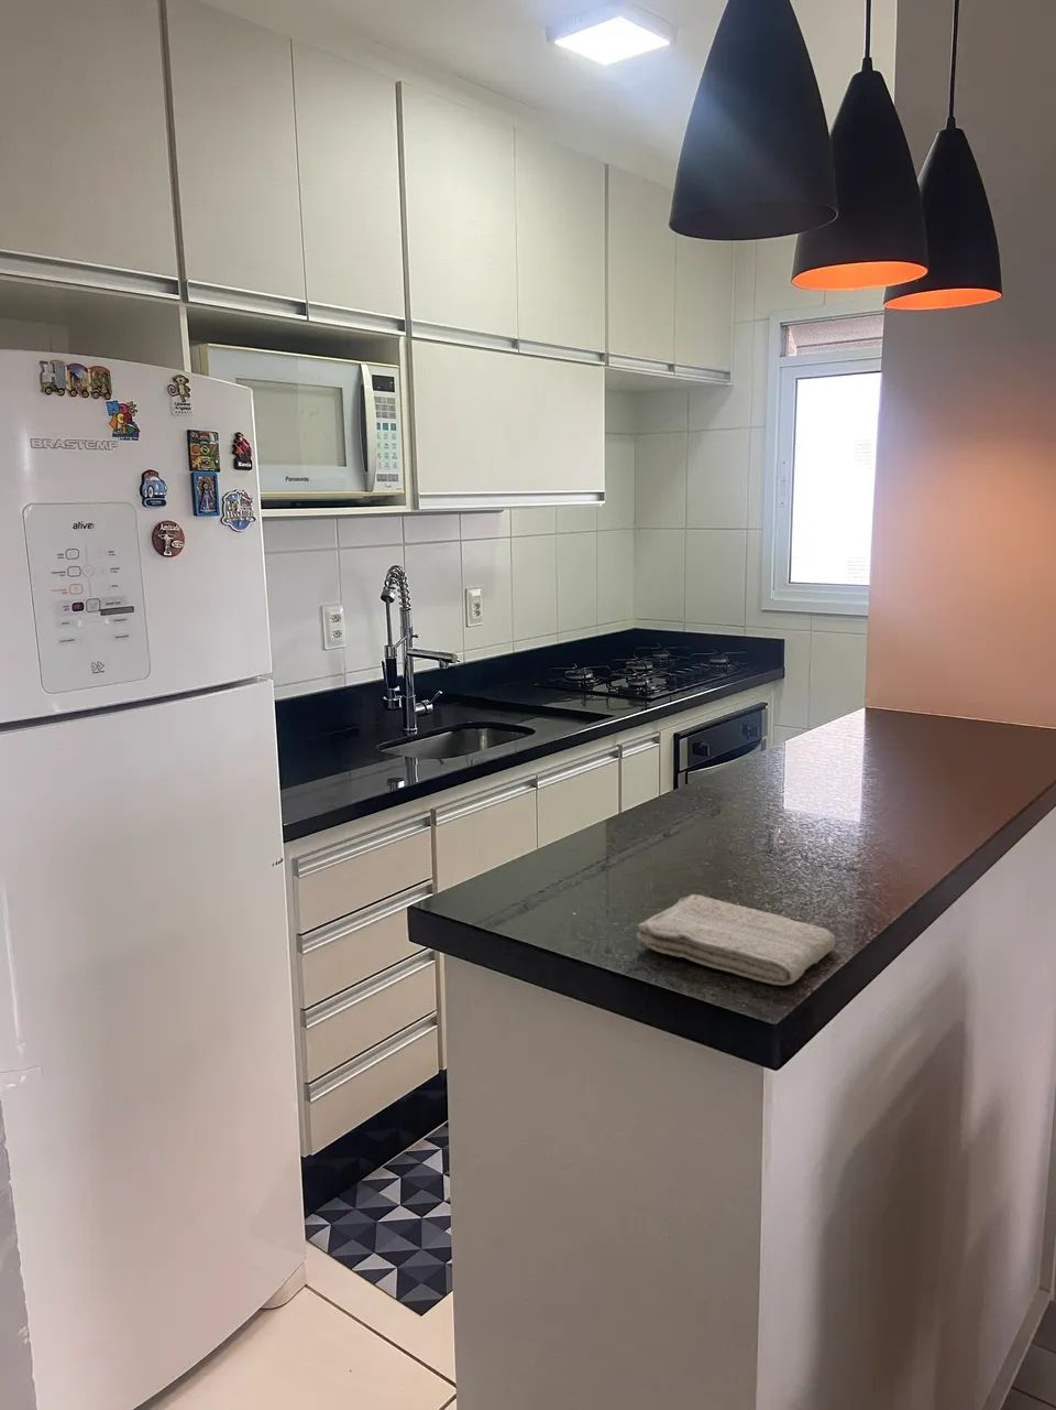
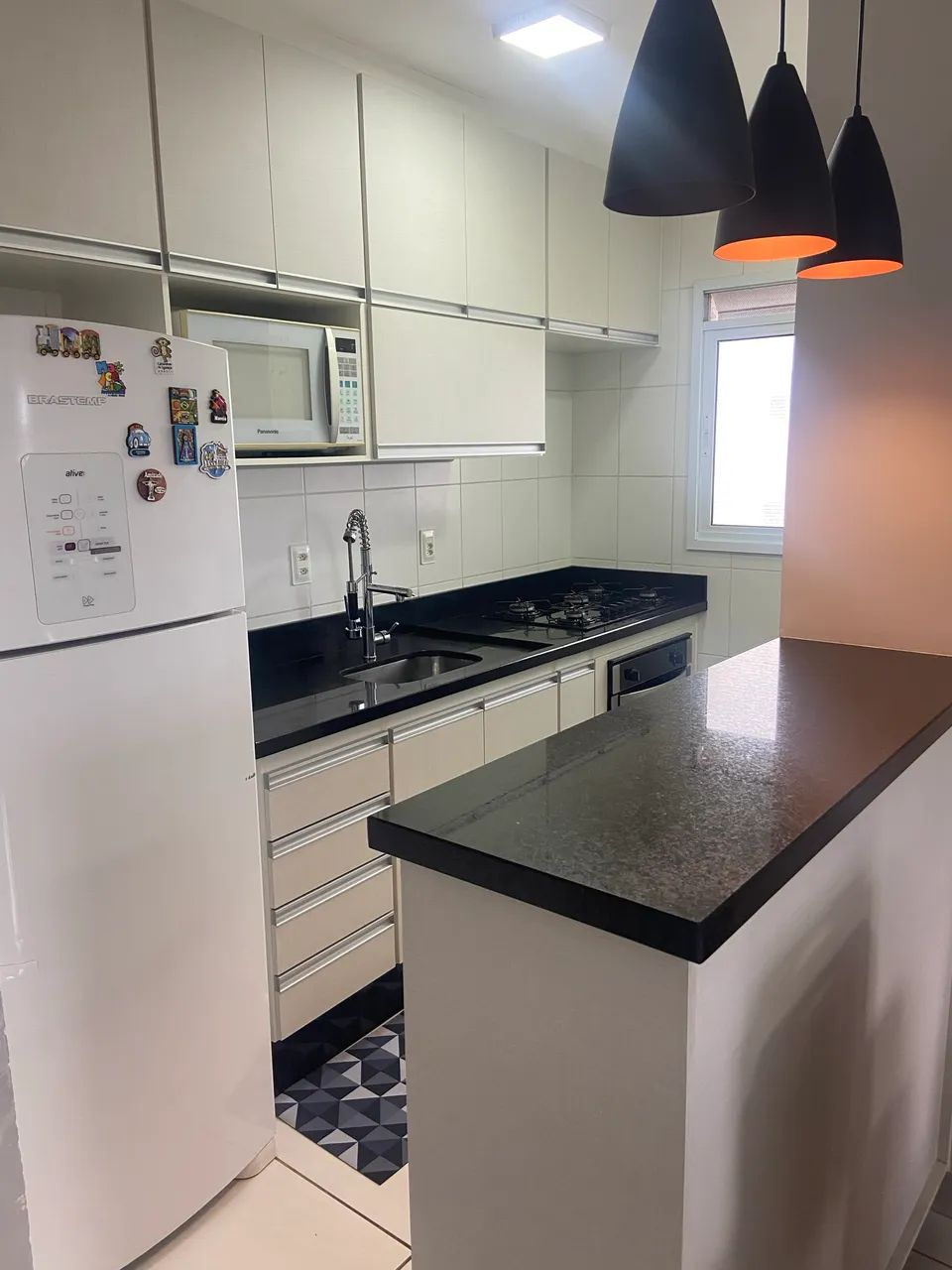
- washcloth (733, 934)
